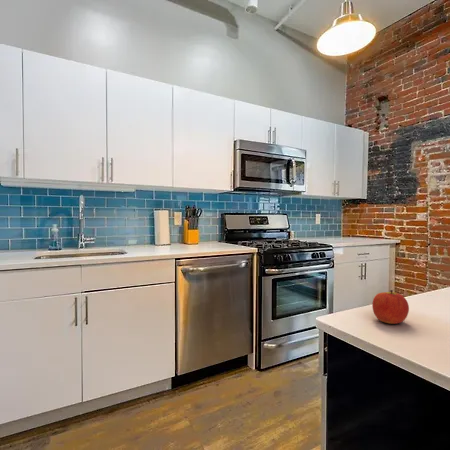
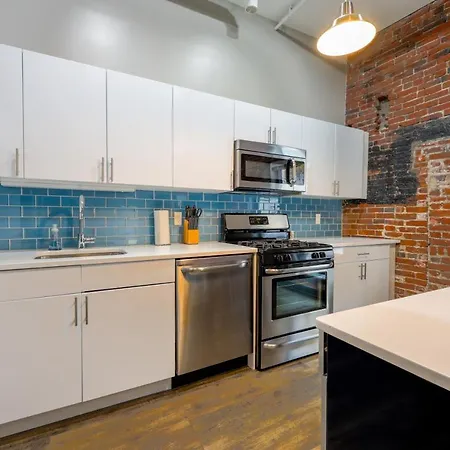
- apple (389, 305)
